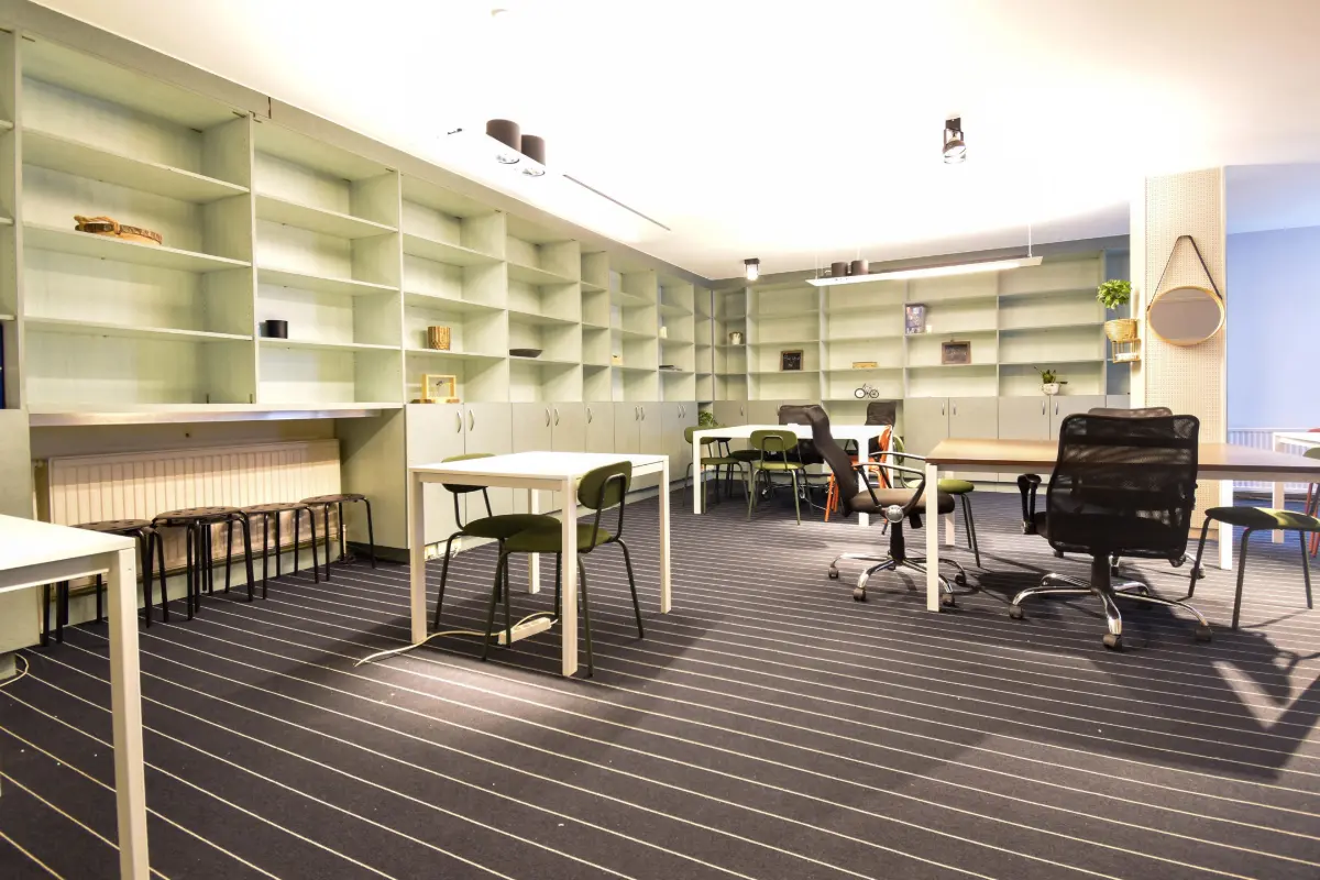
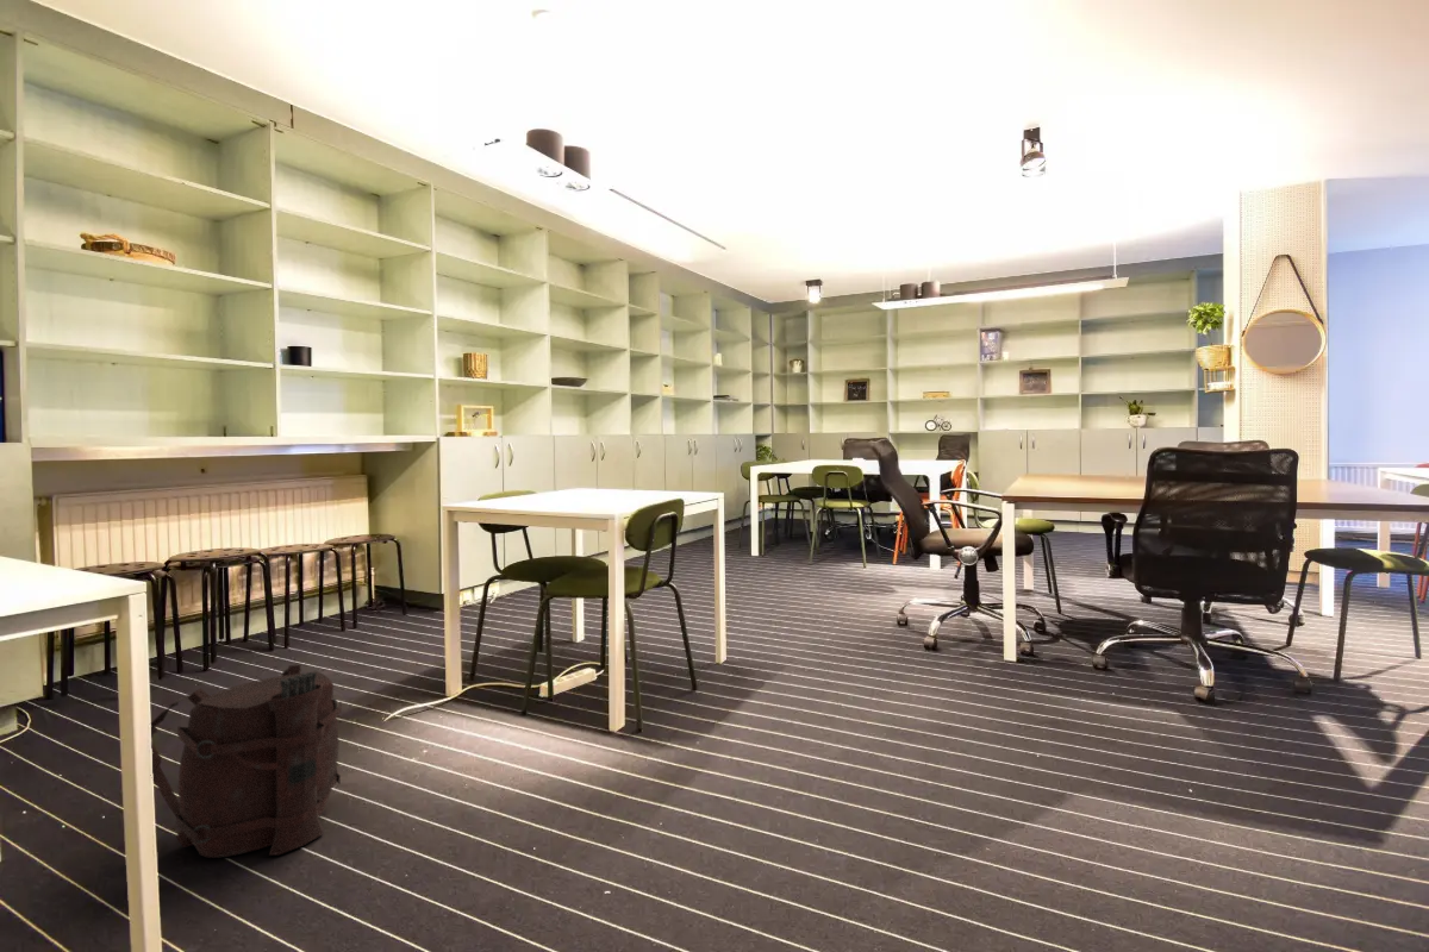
+ backpack (264, 750)
